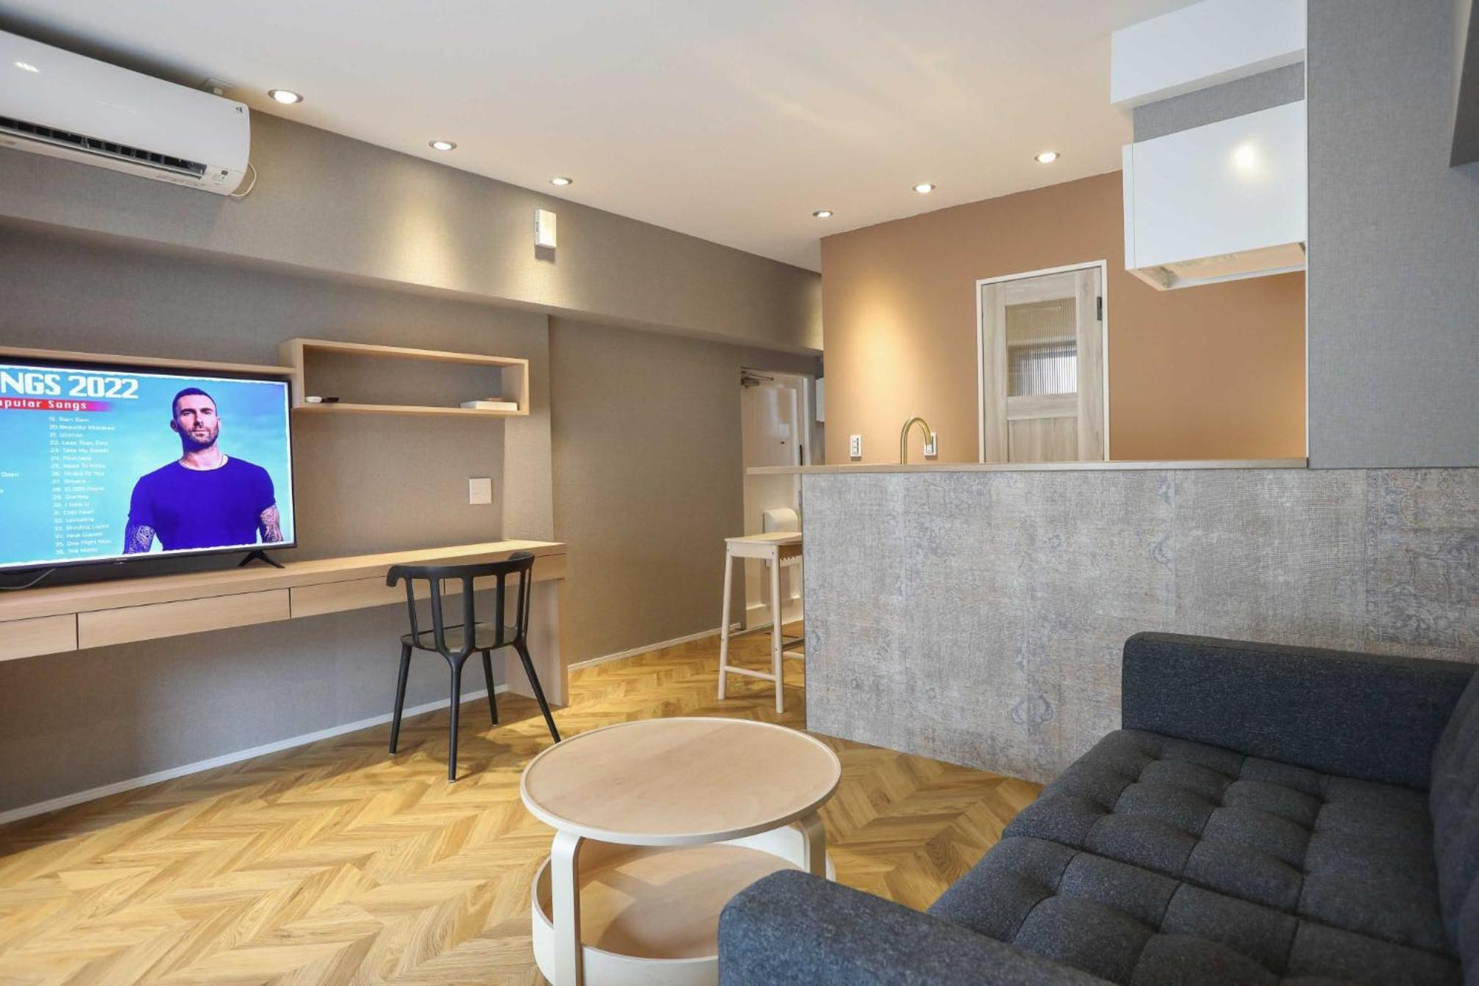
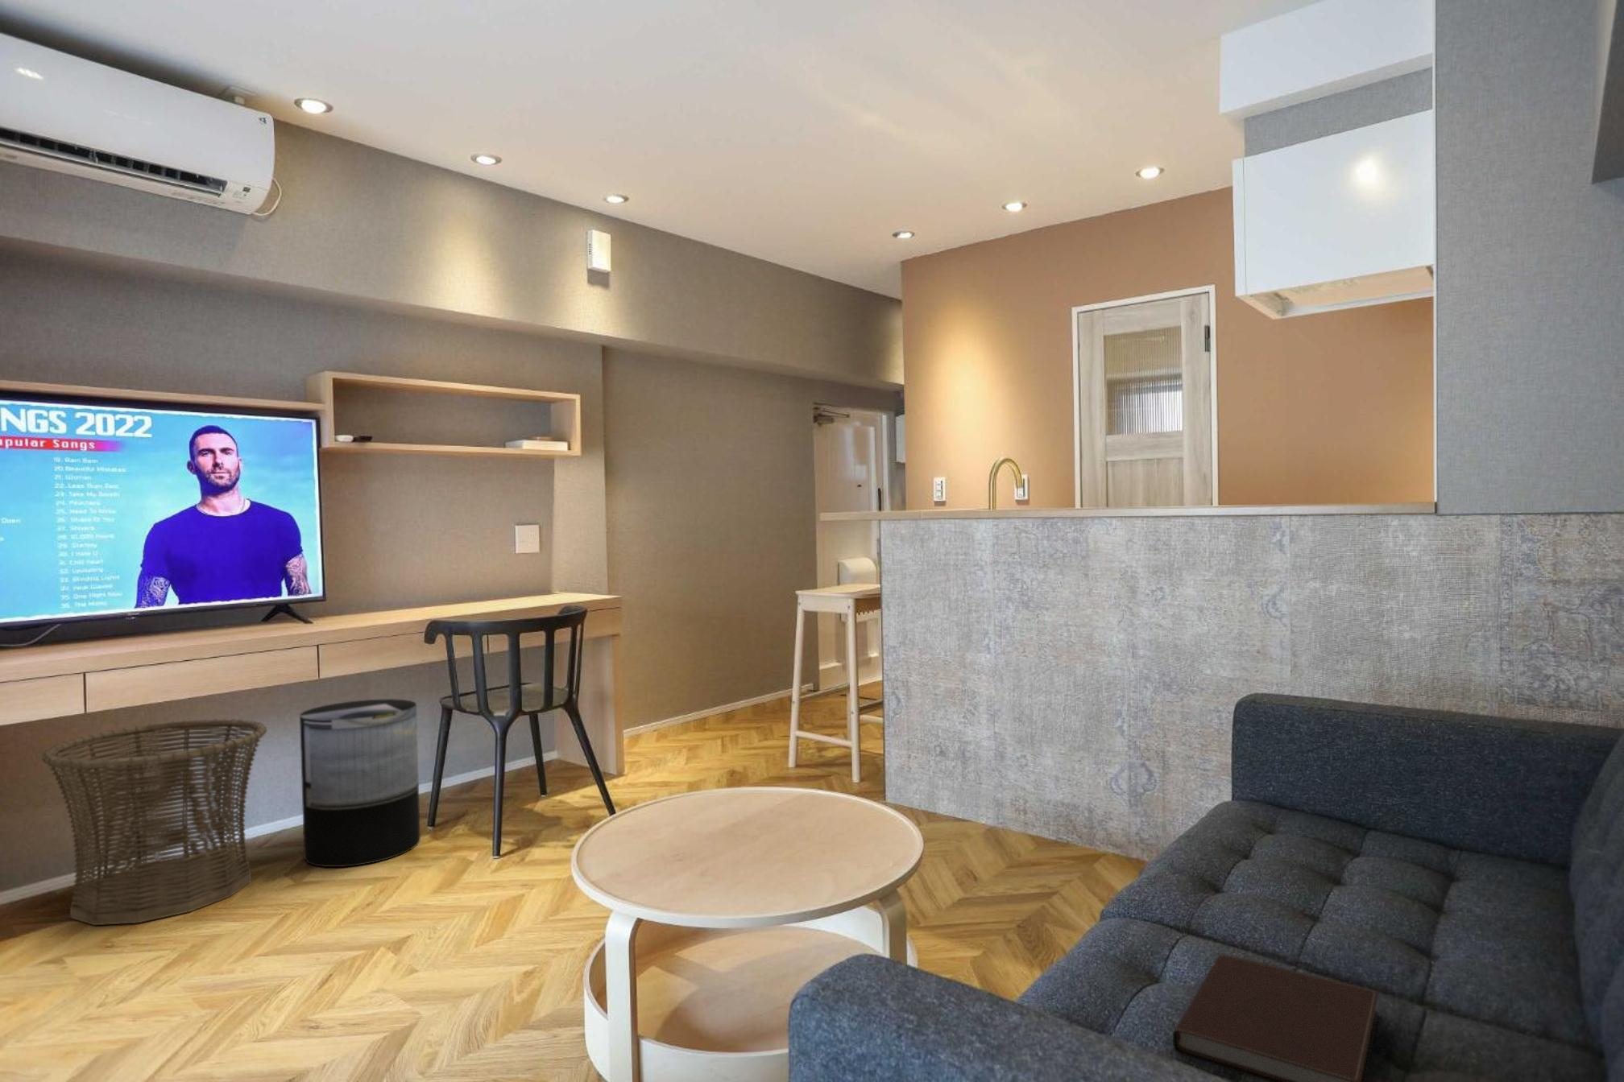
+ notebook (1280, 1020)
+ trash can (361, 779)
+ basket (163, 815)
